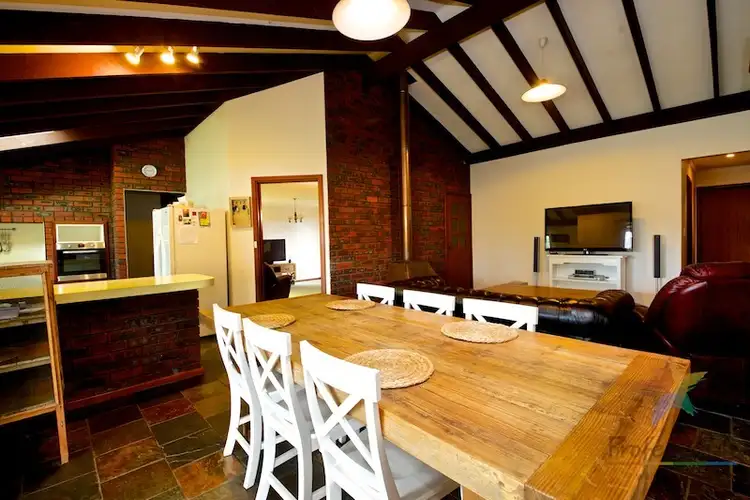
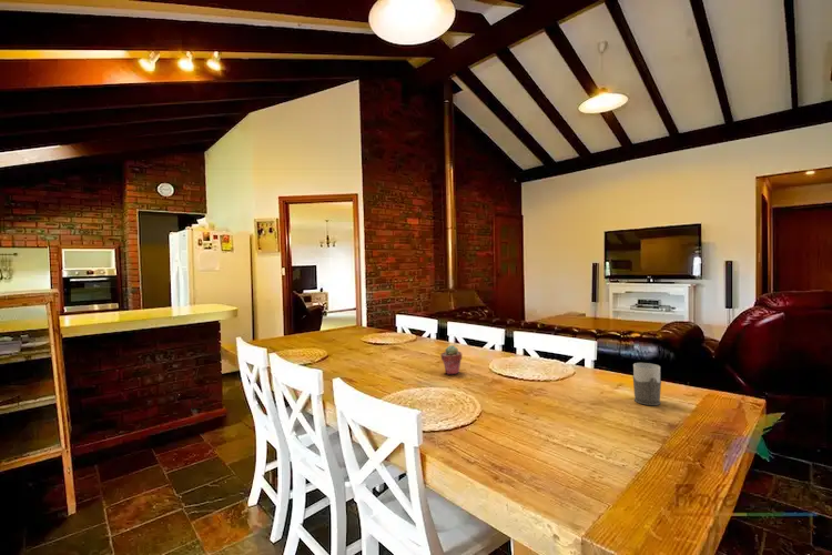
+ potted succulent (451, 359)
+ mug (649, 385)
